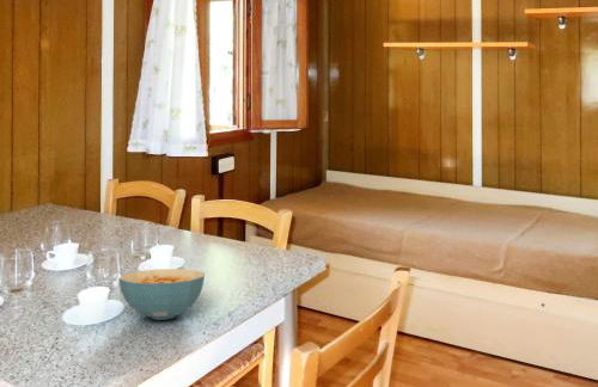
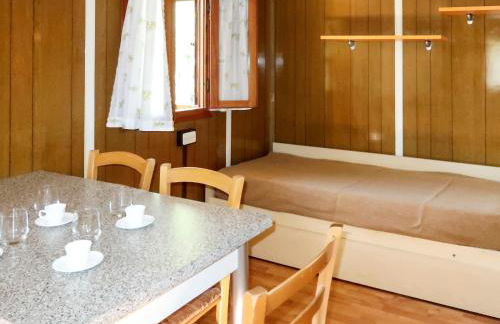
- cereal bowl (163, 295)
